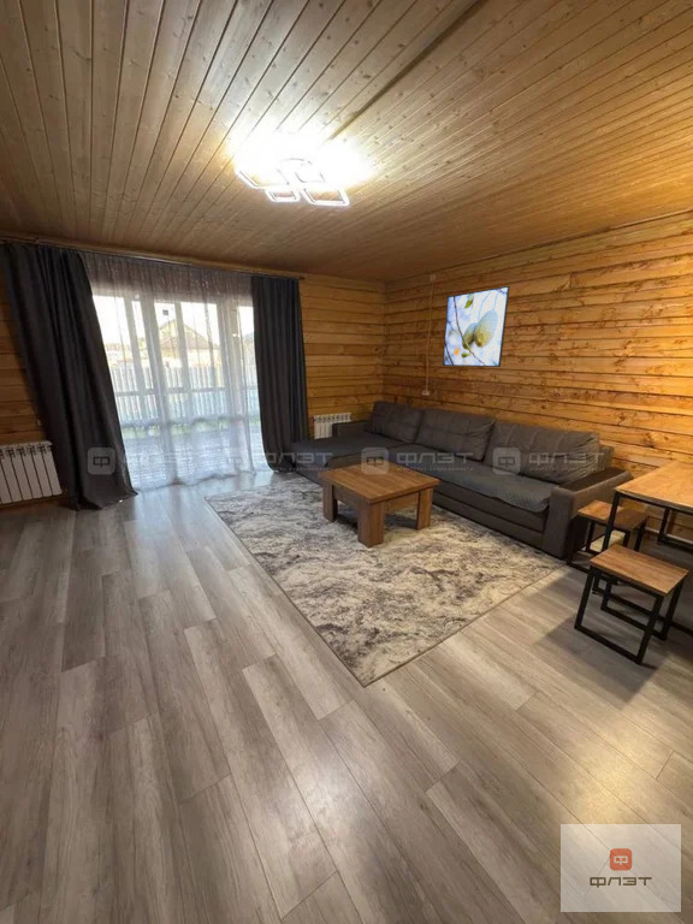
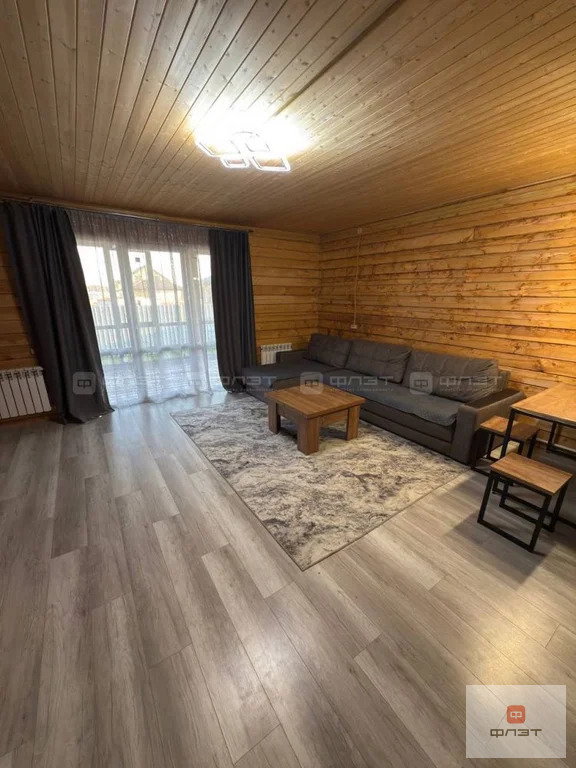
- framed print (472, 330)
